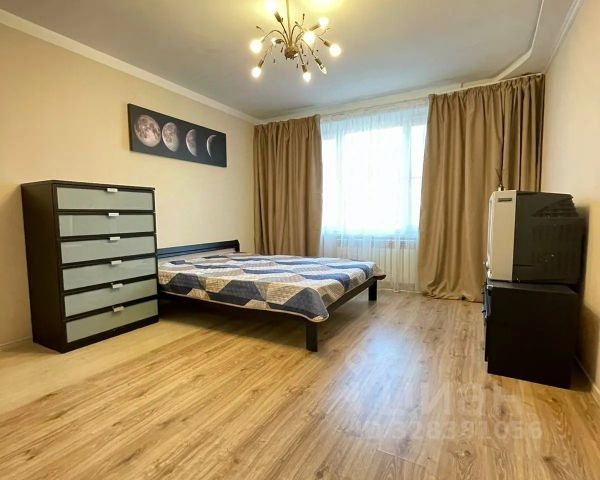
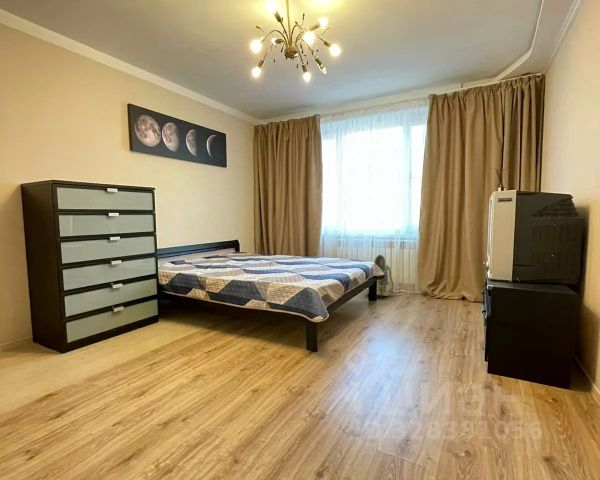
+ backpack (383, 272)
